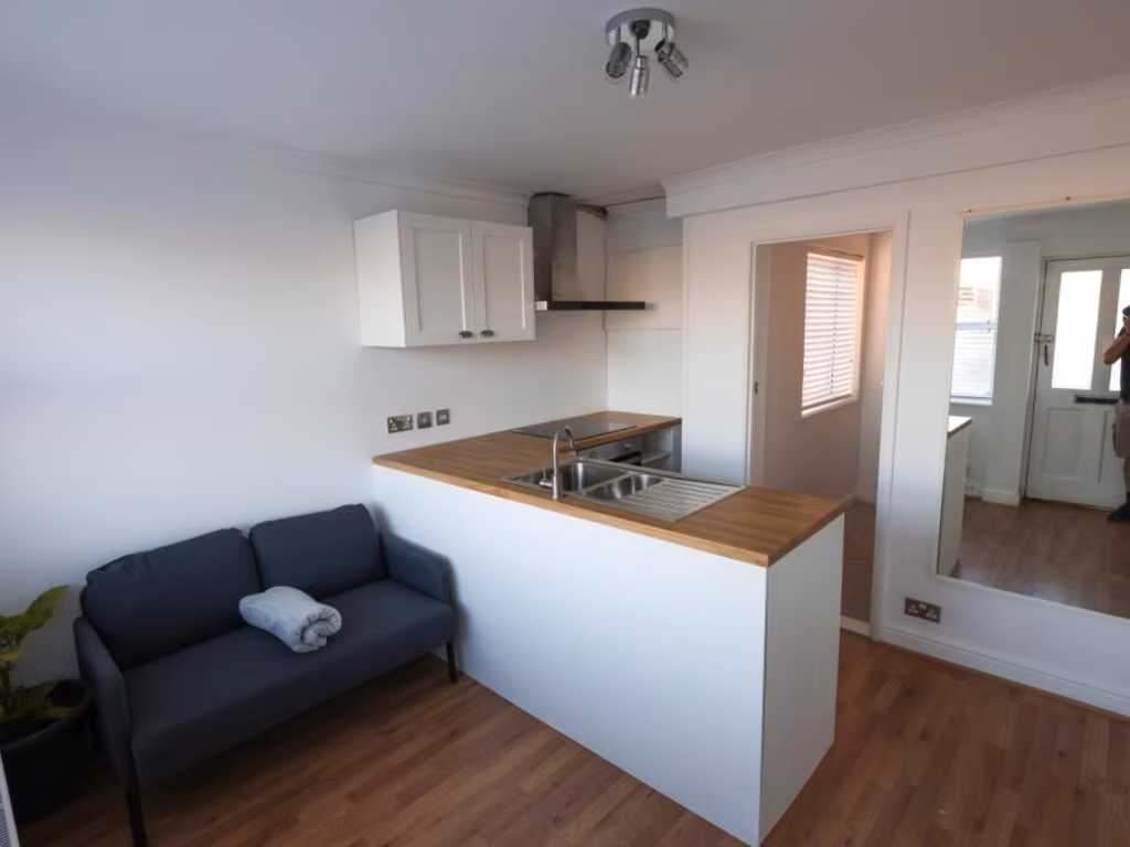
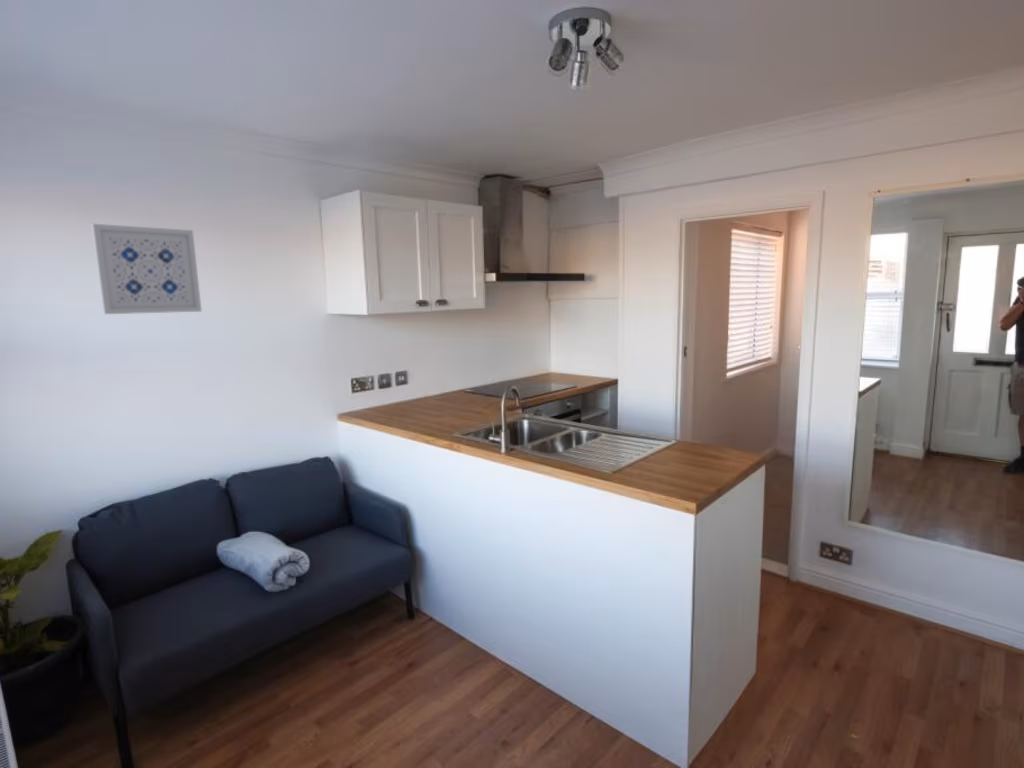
+ wall art (150, 270)
